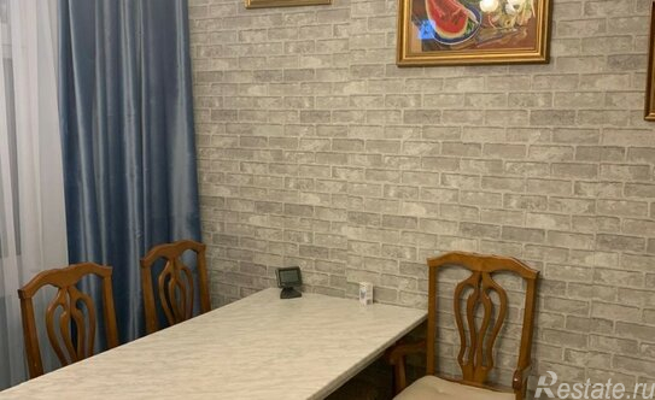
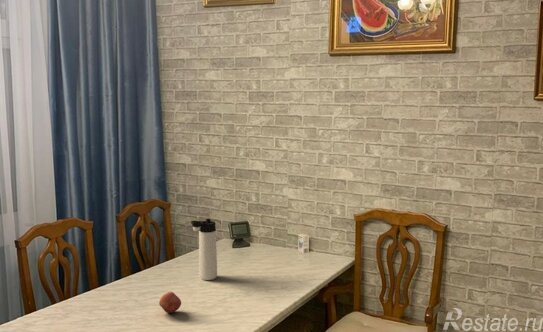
+ thermos bottle (203, 249)
+ fruit (170, 302)
